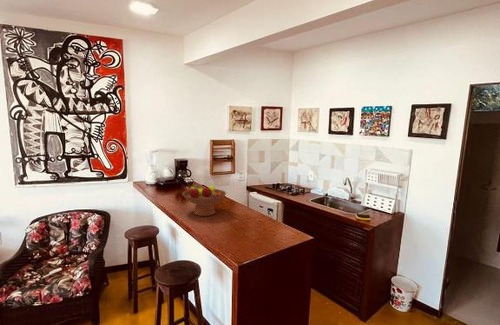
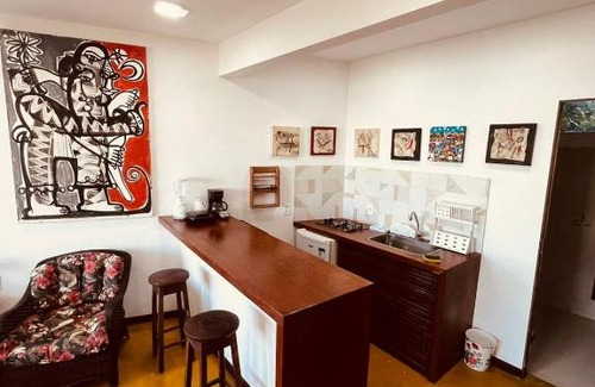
- fruit bowl (204, 199)
